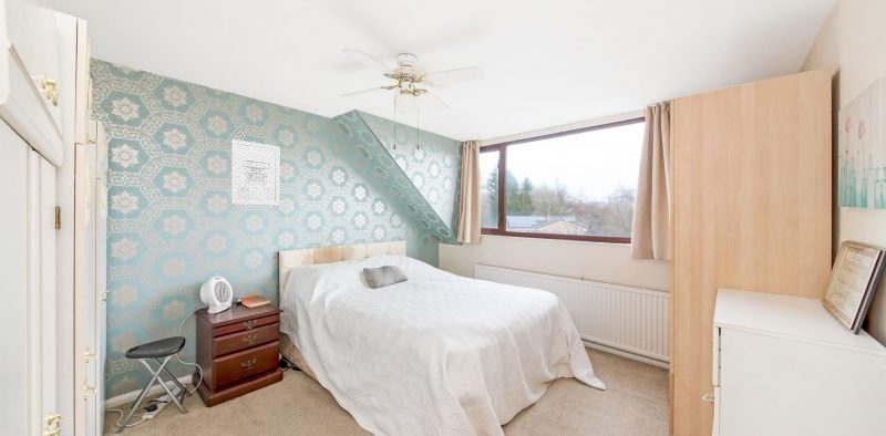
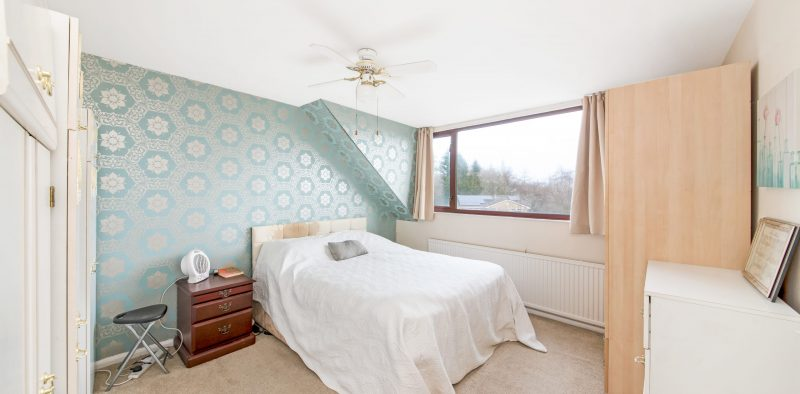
- wall art (256, 174)
